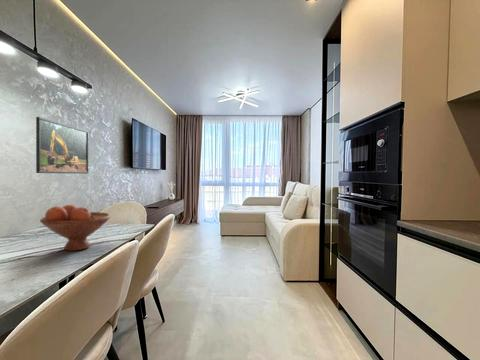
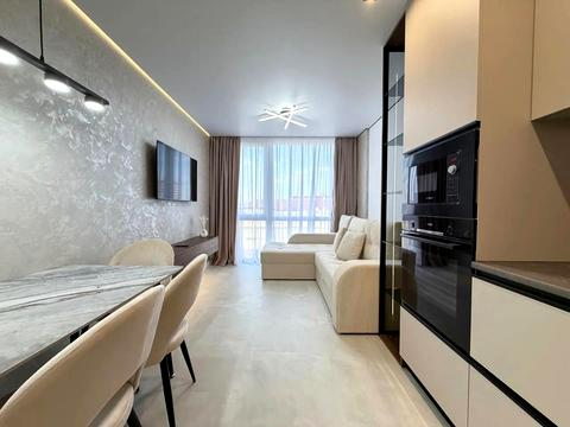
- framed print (66, 149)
- fruit bowl (77, 226)
